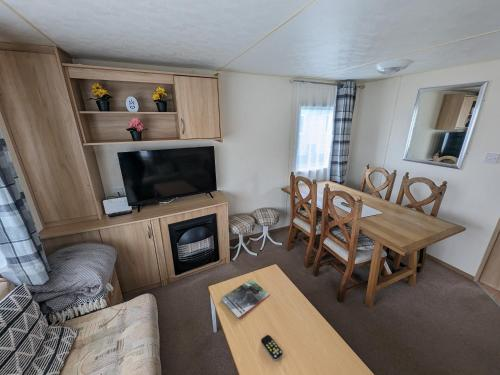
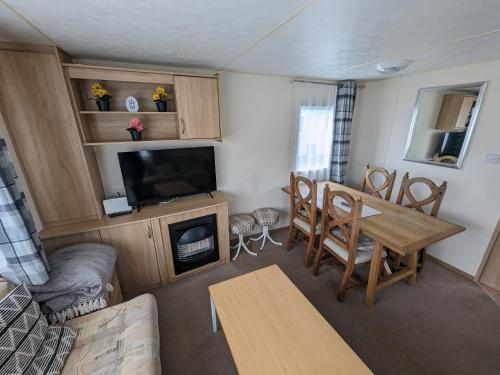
- magazine (245, 296)
- remote control (271, 346)
